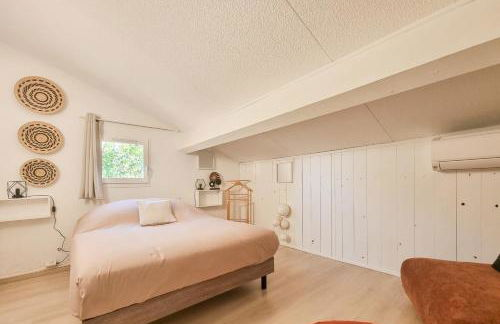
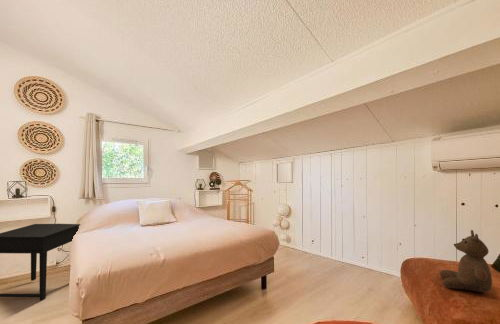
+ teddy bear (464, 258)
+ side table (39, 259)
